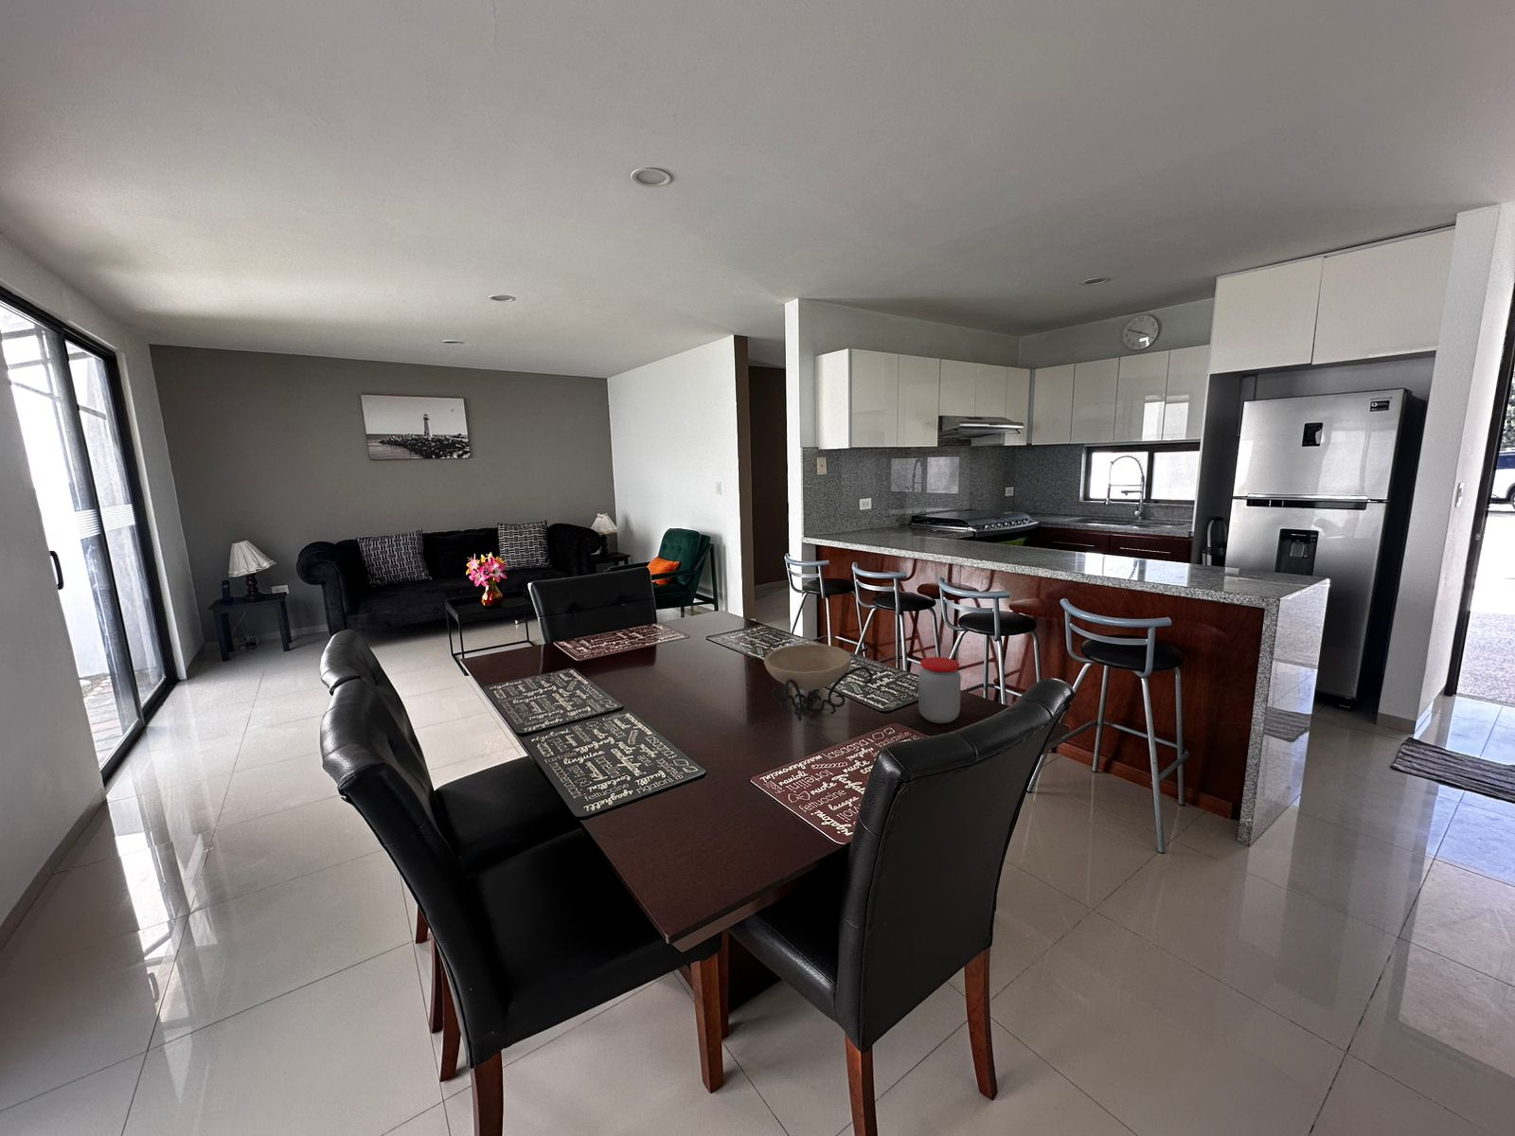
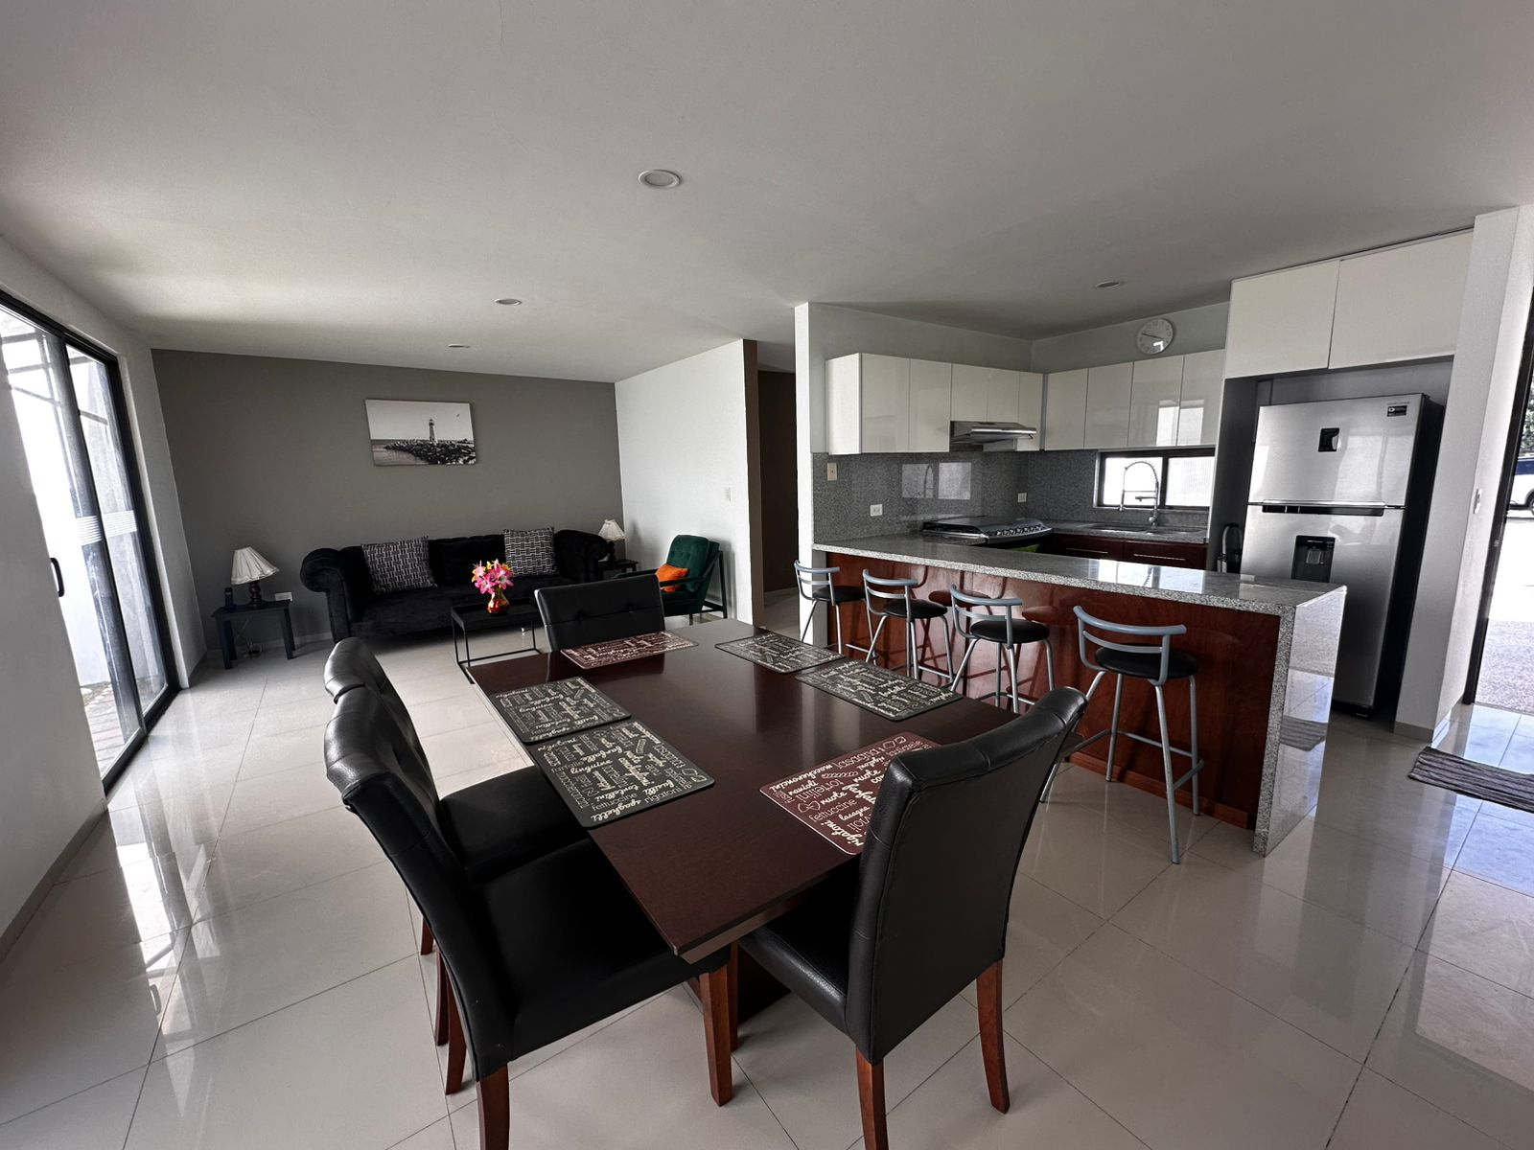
- jar (939, 690)
- decorative bowl (806, 685)
